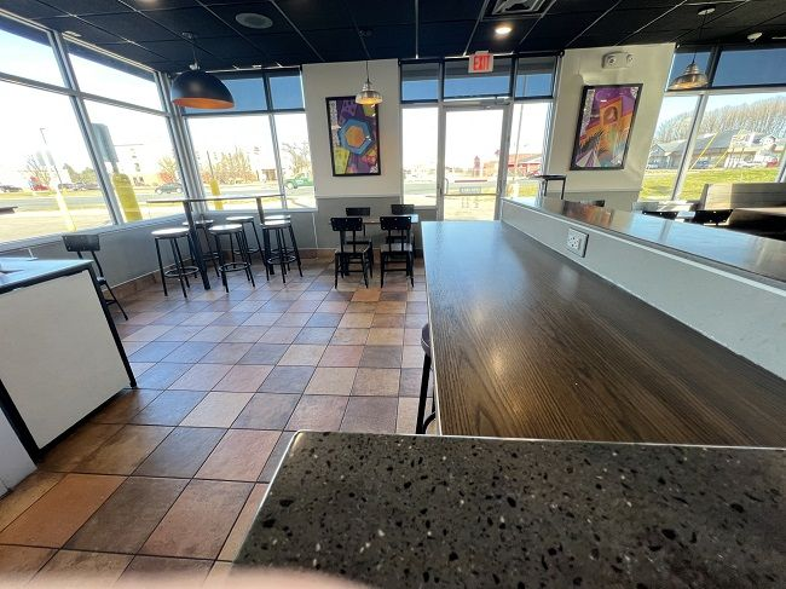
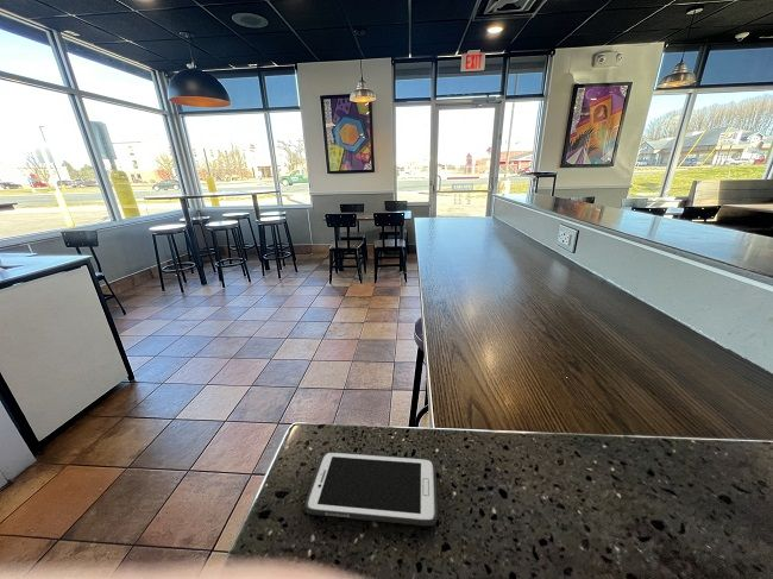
+ cell phone (373, 484)
